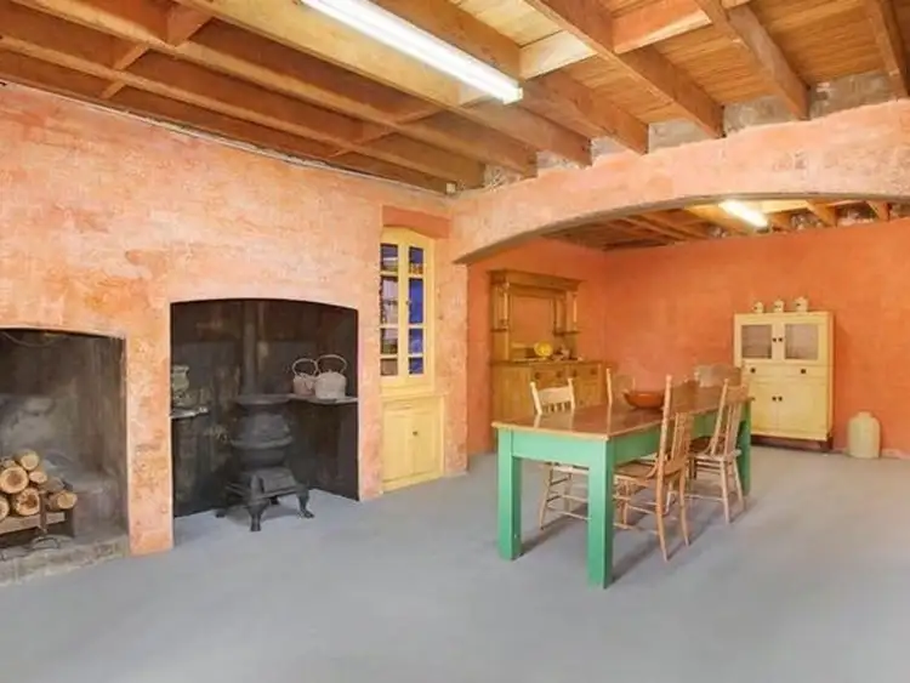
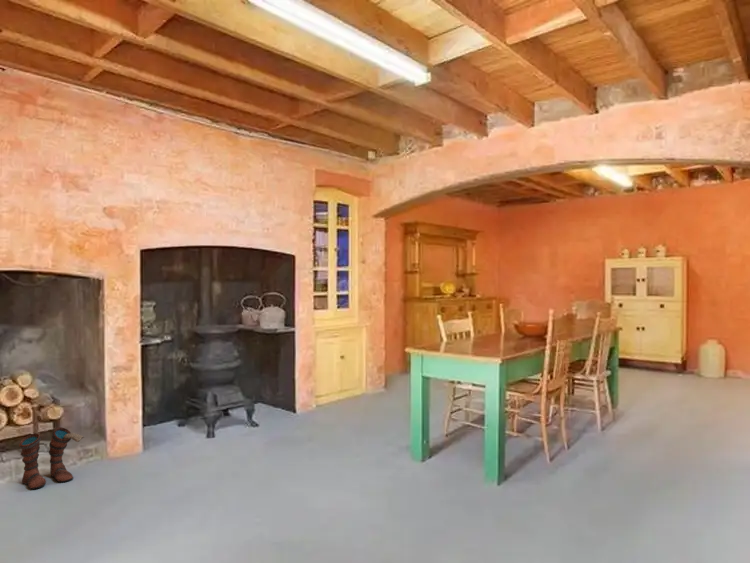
+ boots (52, 454)
